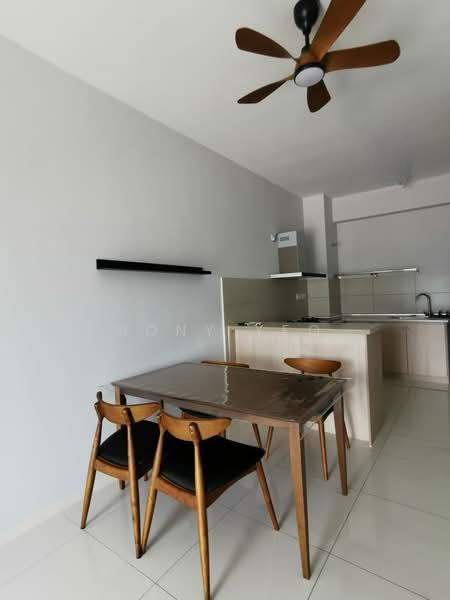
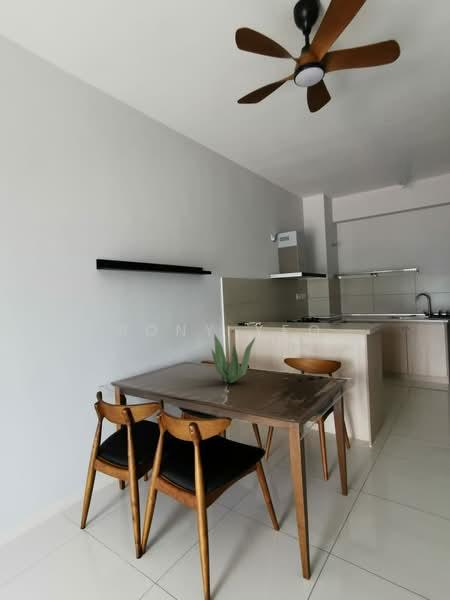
+ plant (233, 358)
